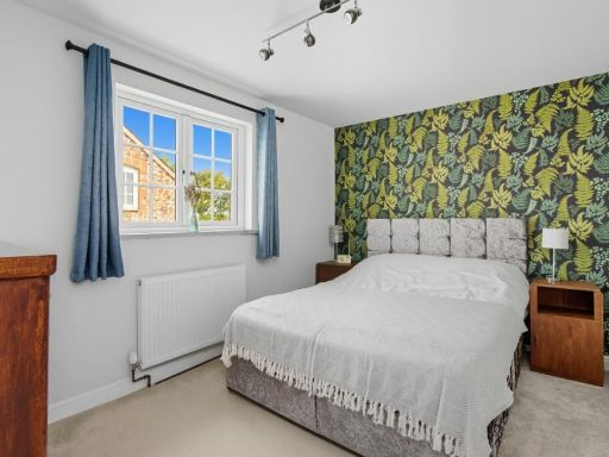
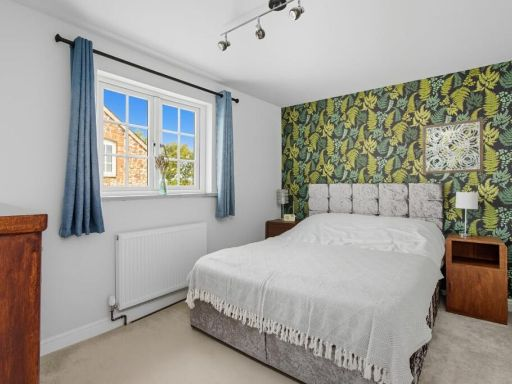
+ wall art (452, 149)
